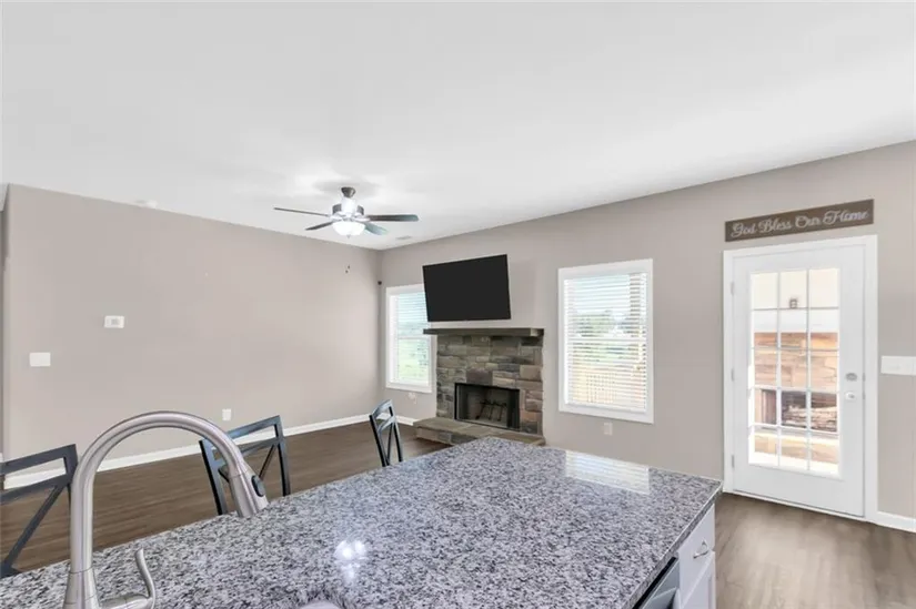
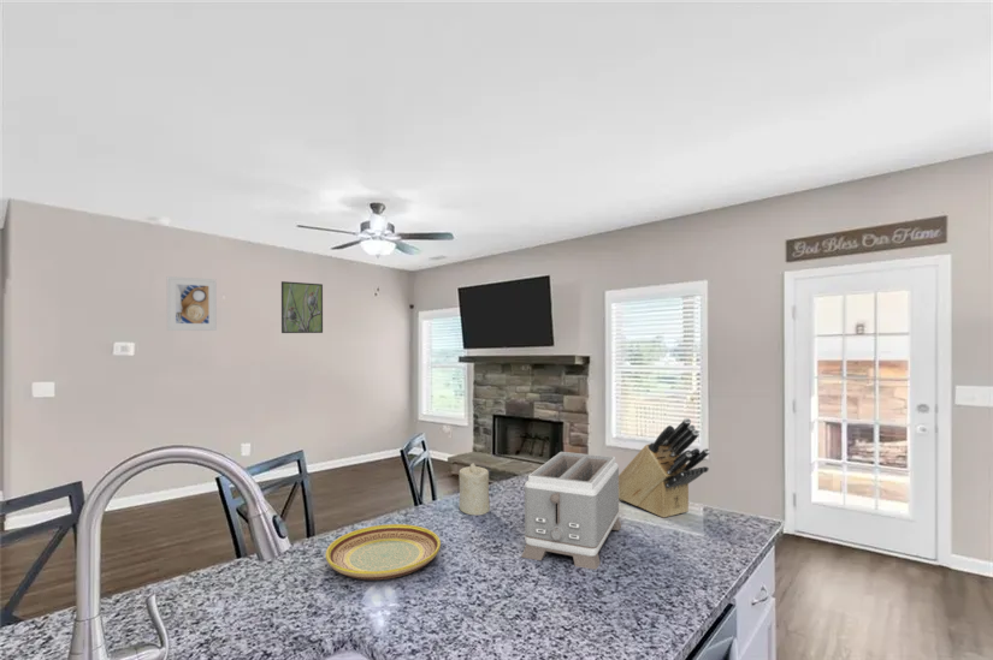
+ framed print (191, 304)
+ toaster (573, 504)
+ plate (384, 552)
+ candle (474, 486)
+ knife block (656, 460)
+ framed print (302, 308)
